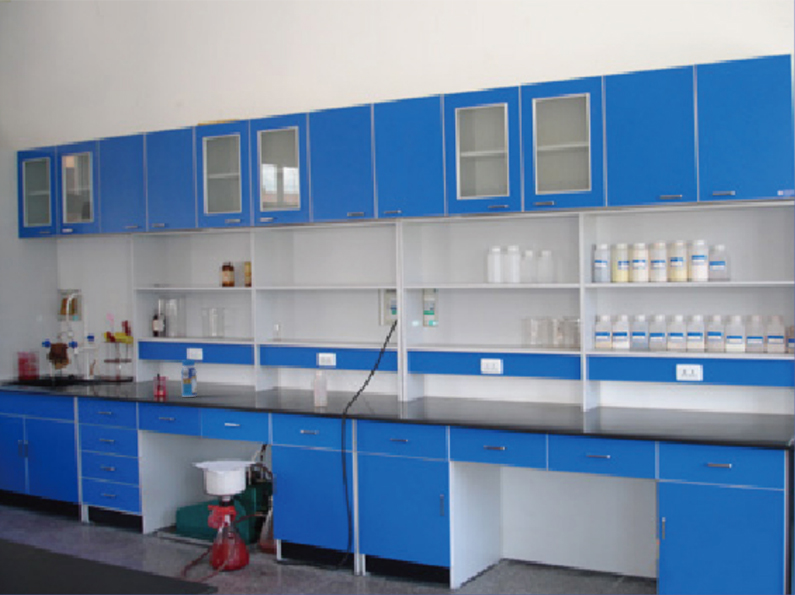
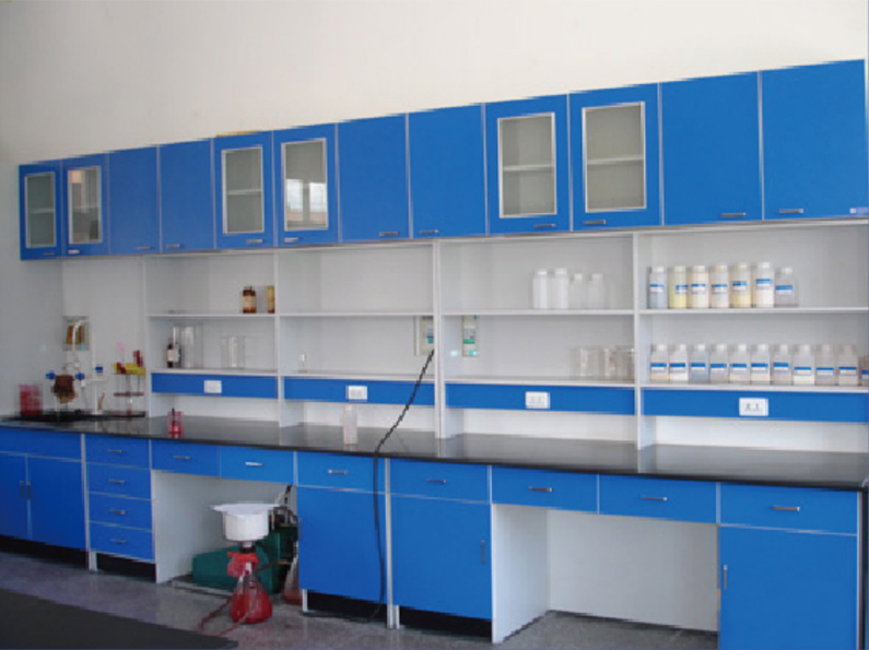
- beverage bottle (188, 378)
